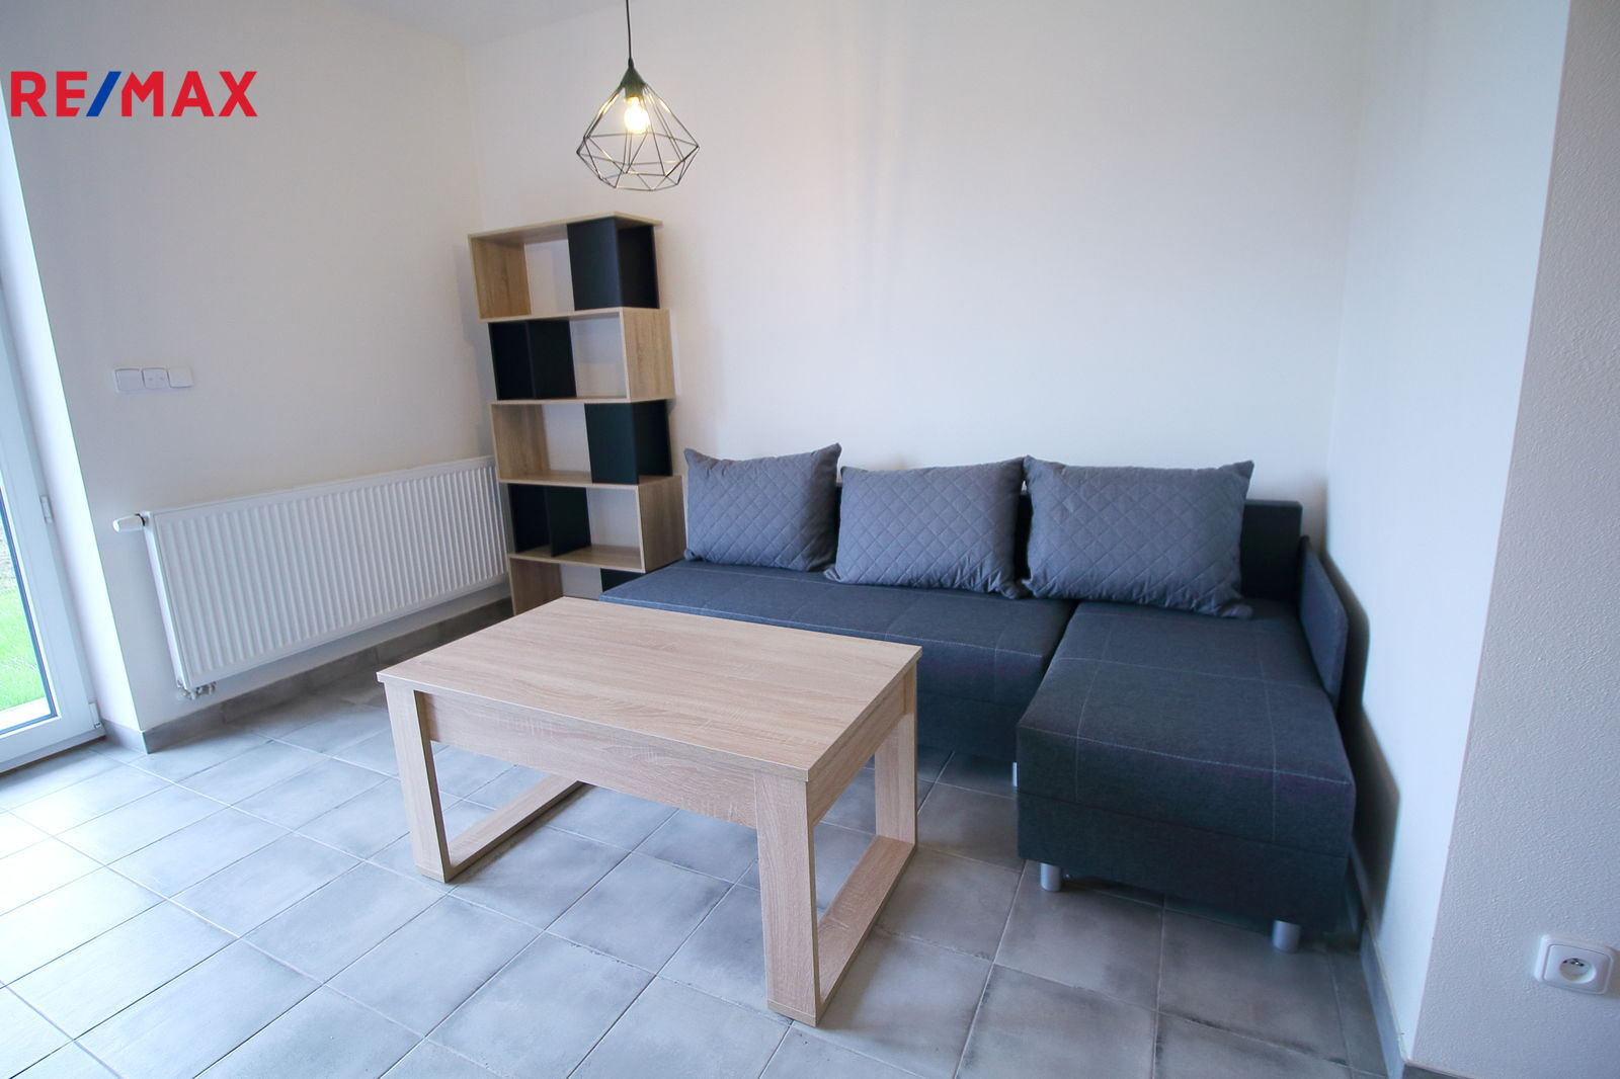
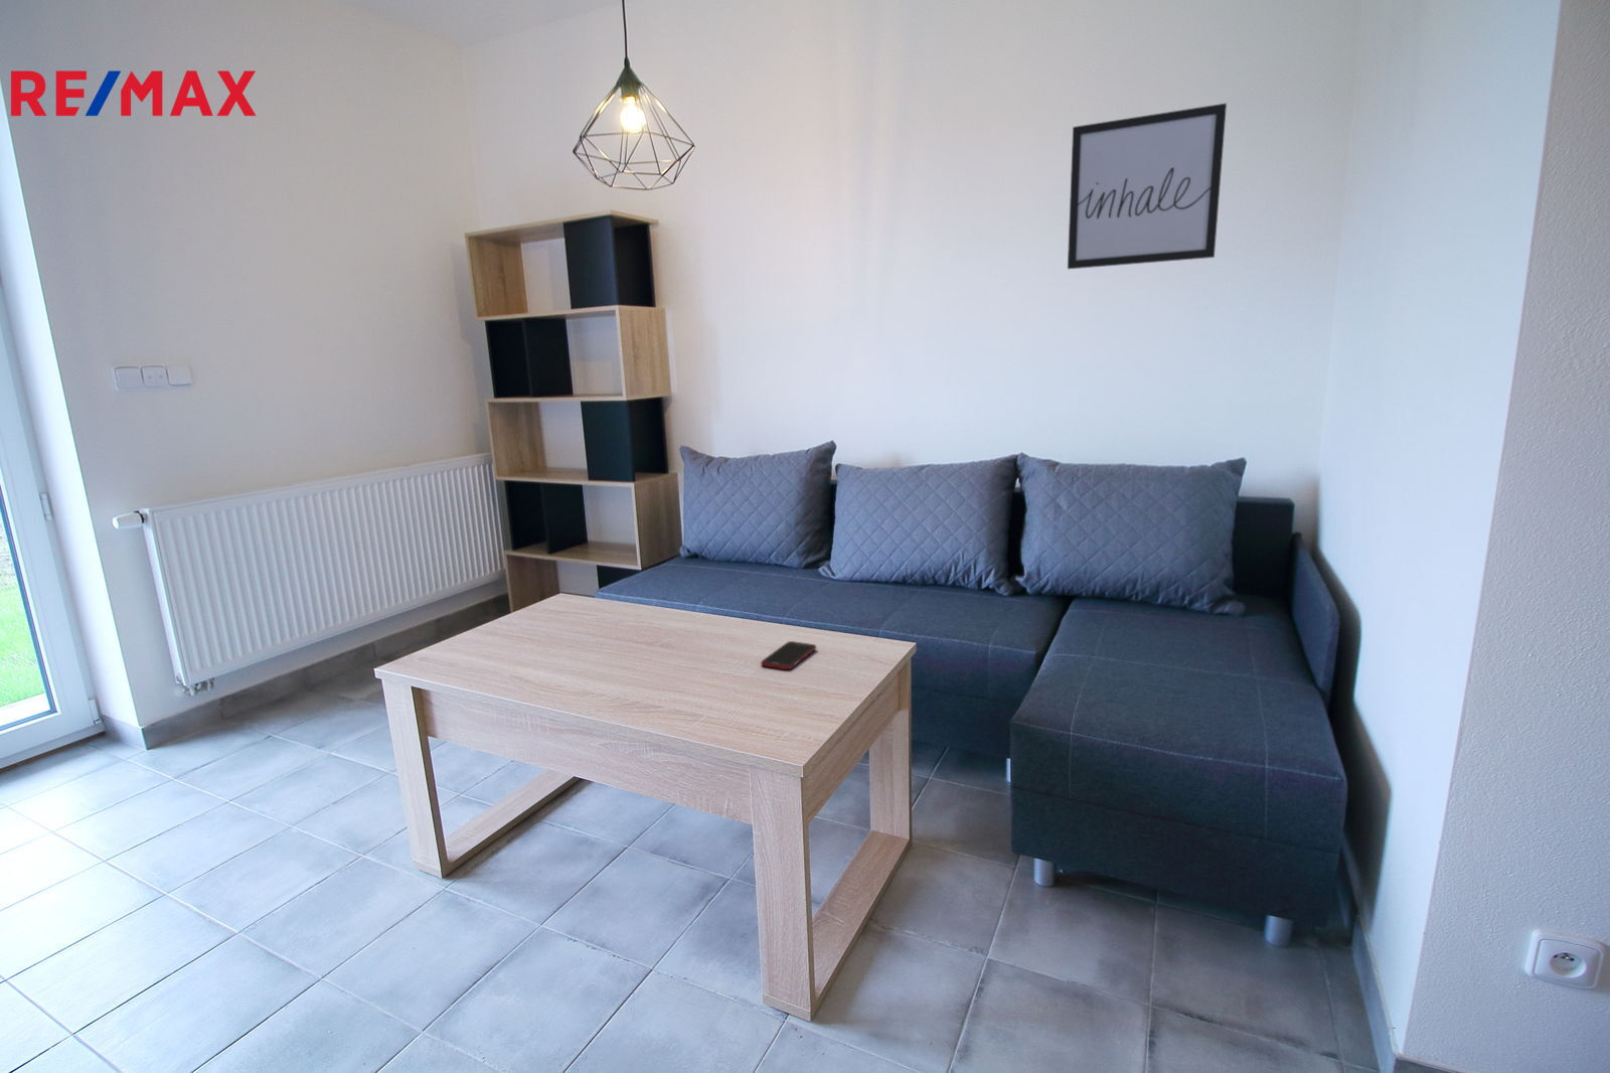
+ wall art (1142, 190)
+ cell phone (789, 654)
